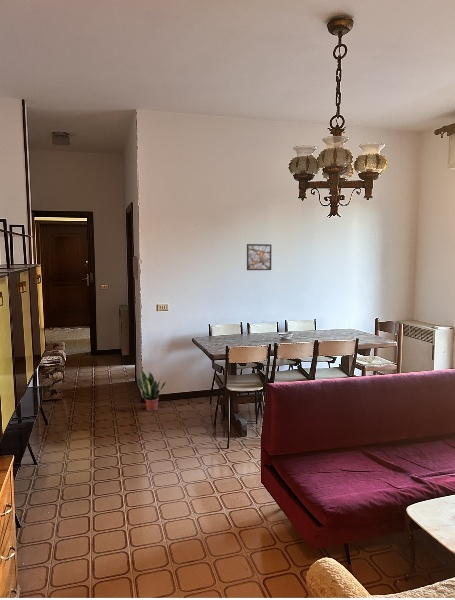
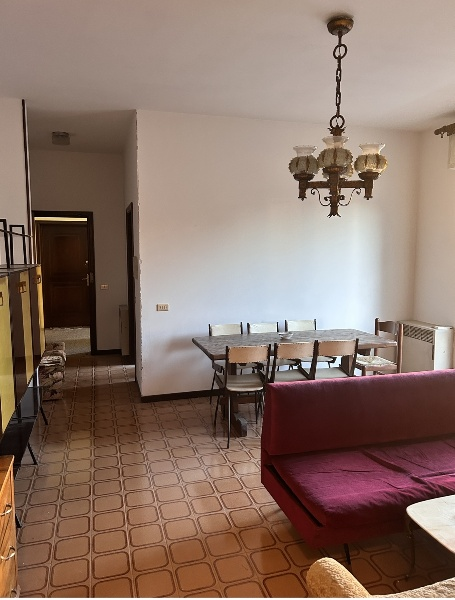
- potted plant (152, 389)
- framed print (259, 257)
